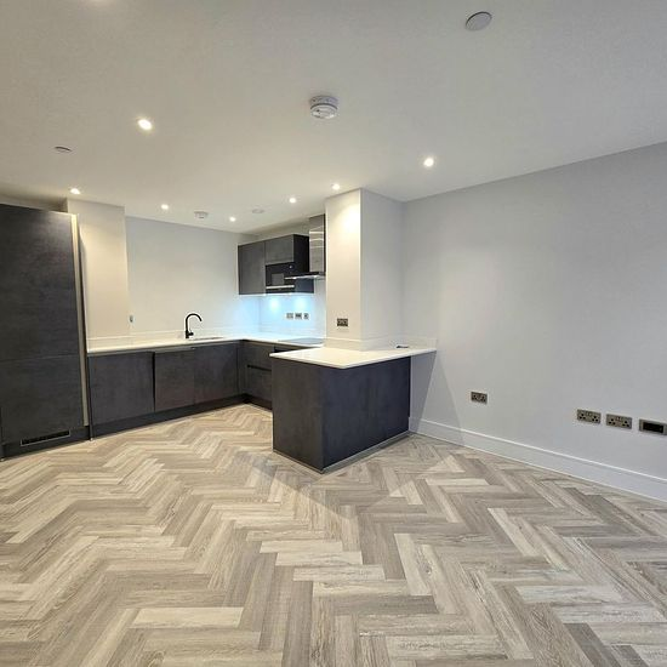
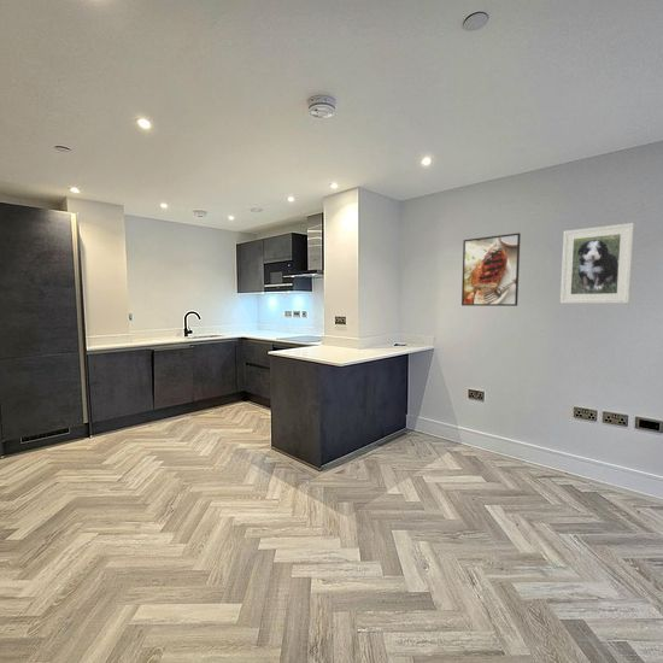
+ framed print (594, 265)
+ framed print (488, 271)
